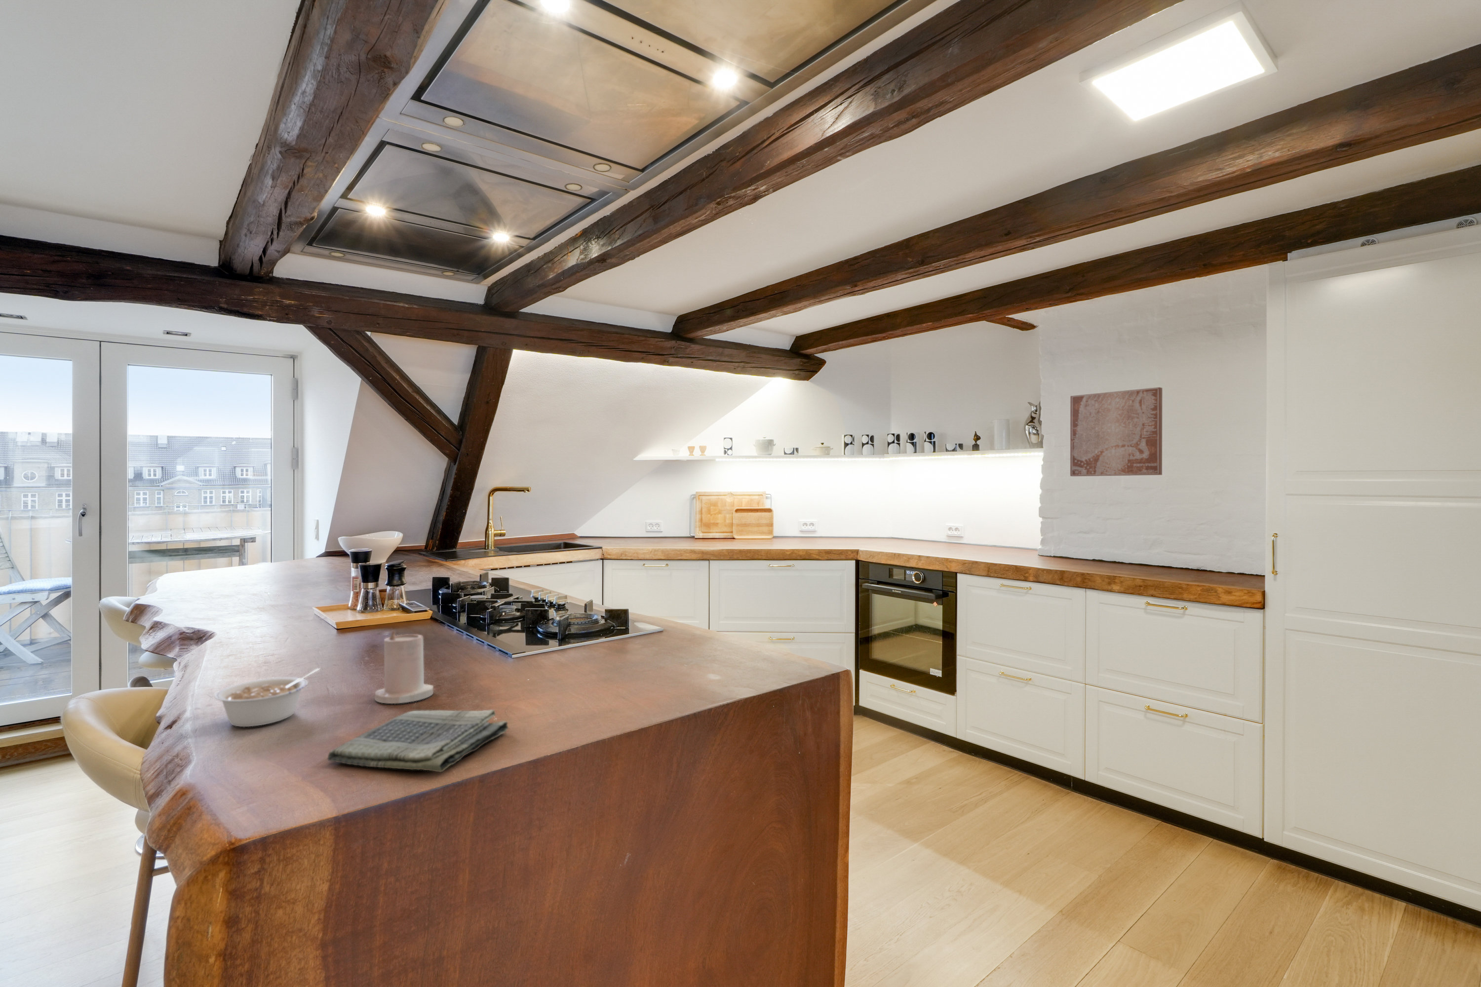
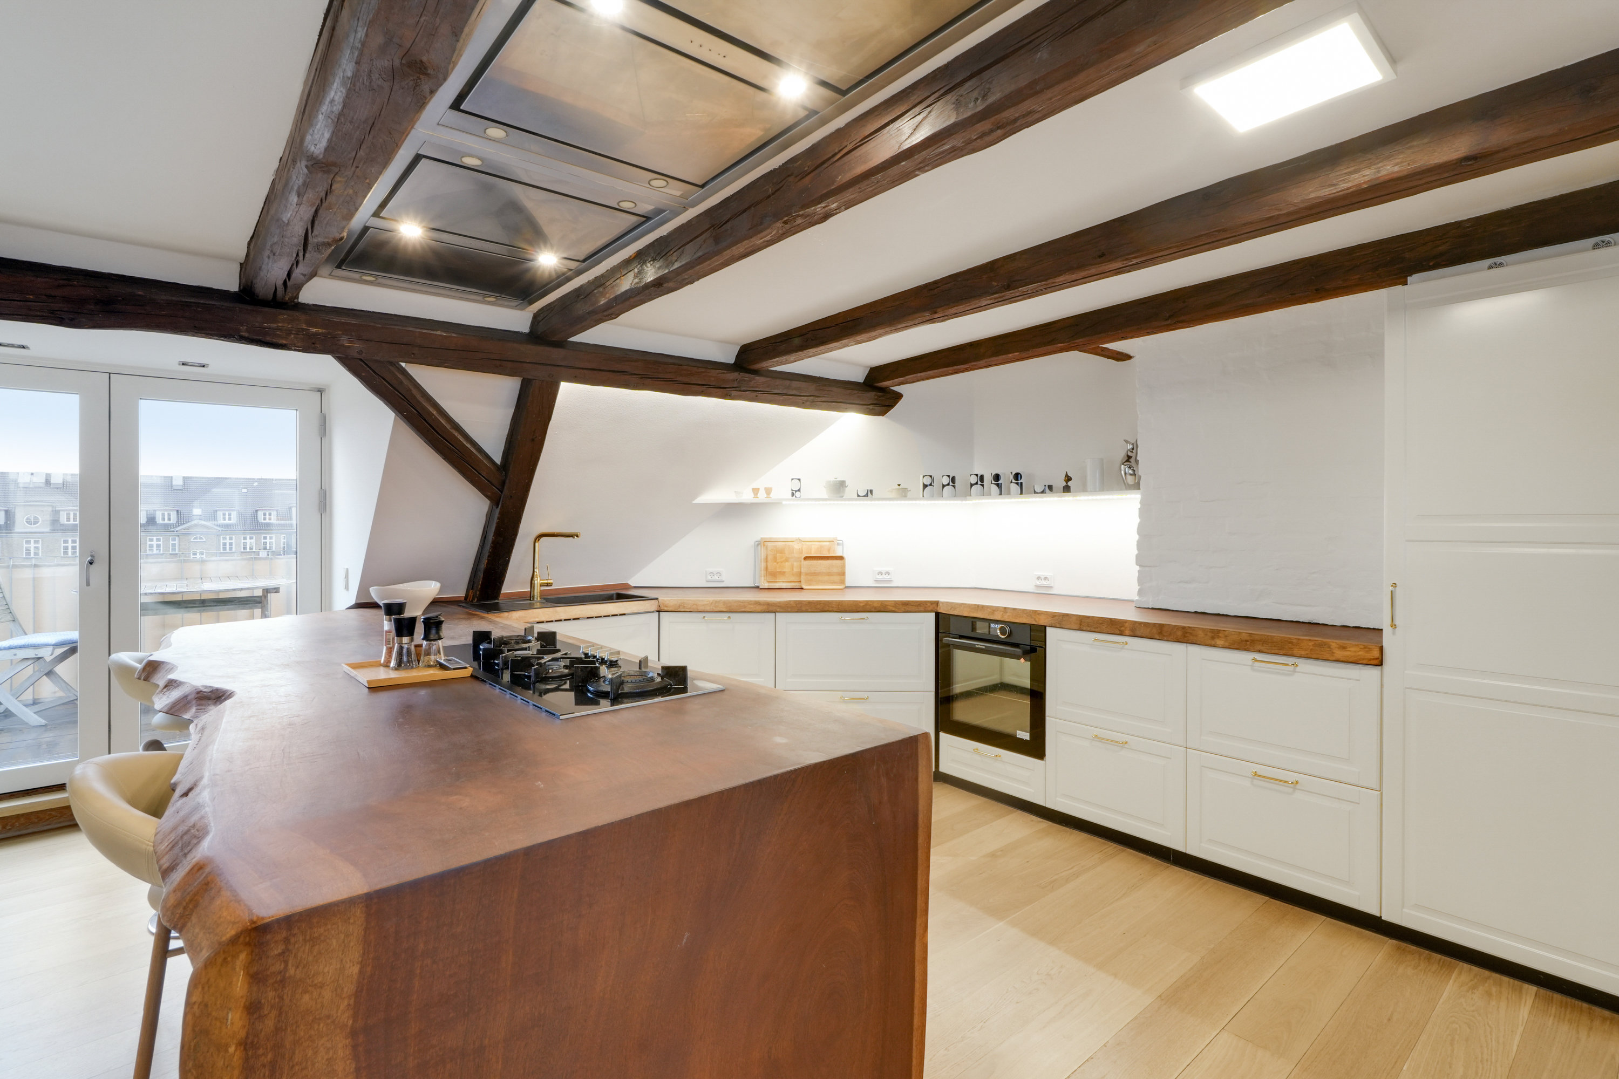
- dish towel (424, 736)
- wall art (1114, 434)
- candle (404, 662)
- legume (264, 698)
